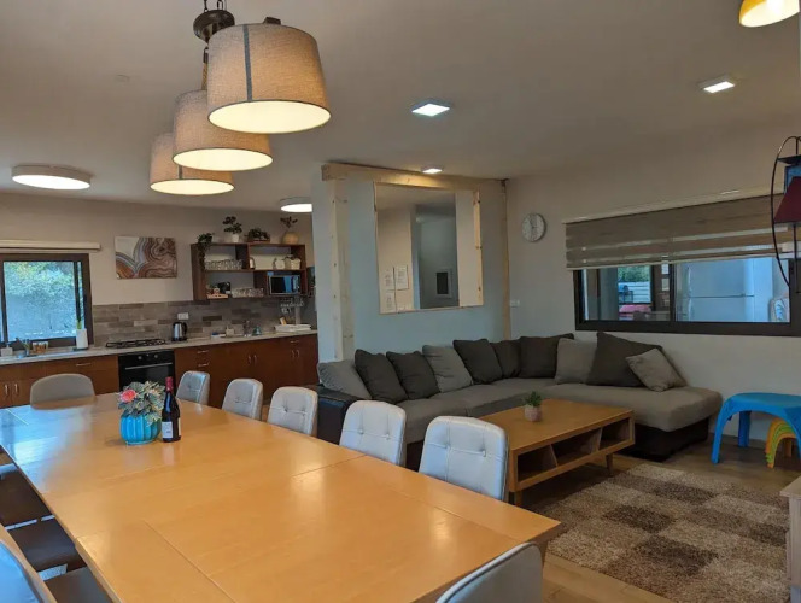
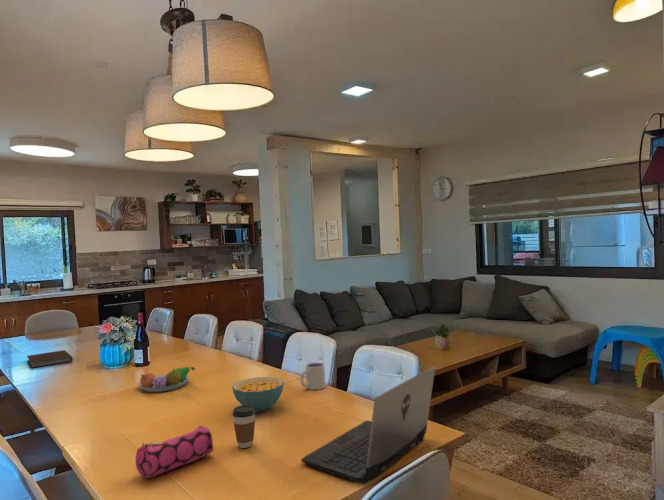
+ fruit bowl (166, 375)
+ cup (311, 376)
+ laptop (372, 415)
+ pencil case (176, 449)
+ notebook (49, 358)
+ coffee cup (244, 426)
+ cereal bowl (258, 396)
